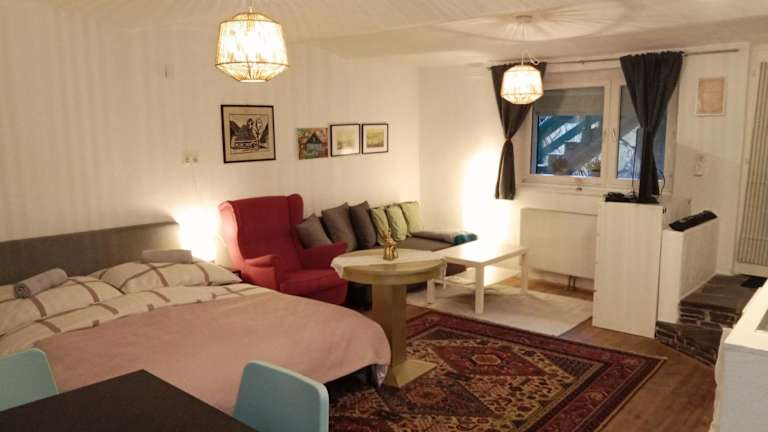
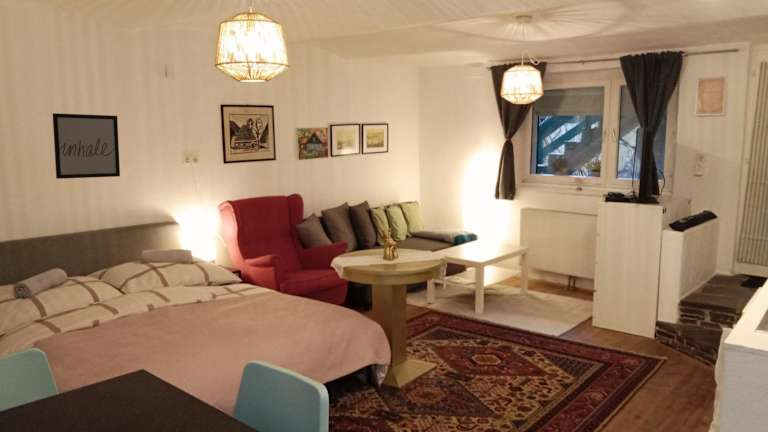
+ wall art (87, 146)
